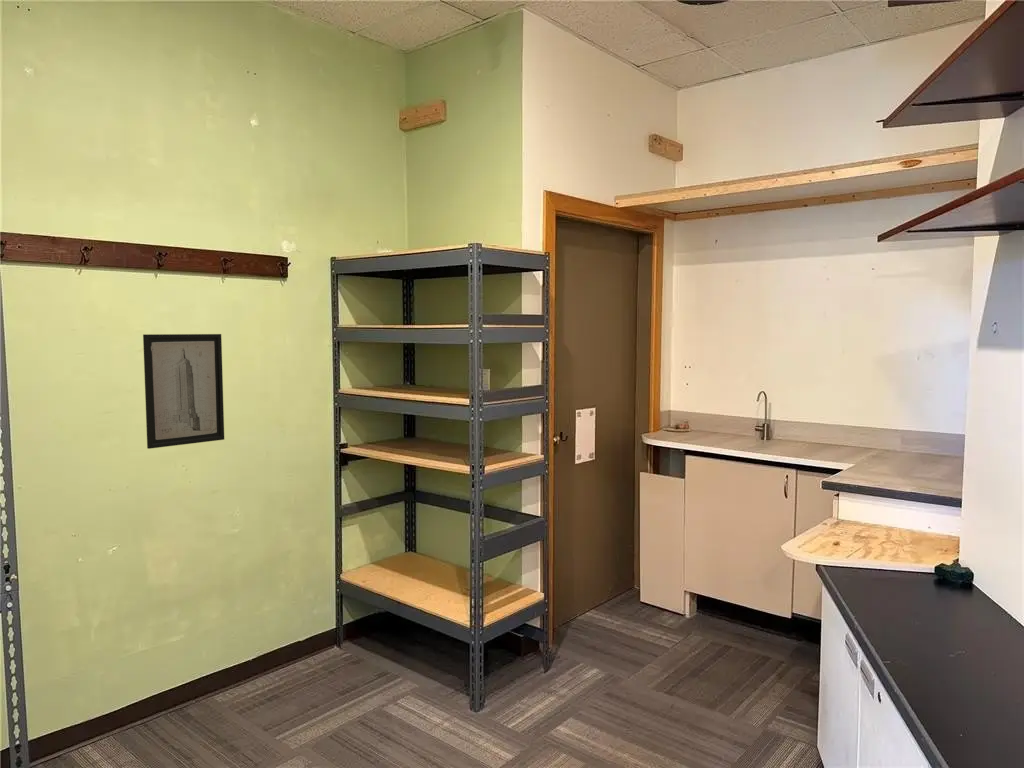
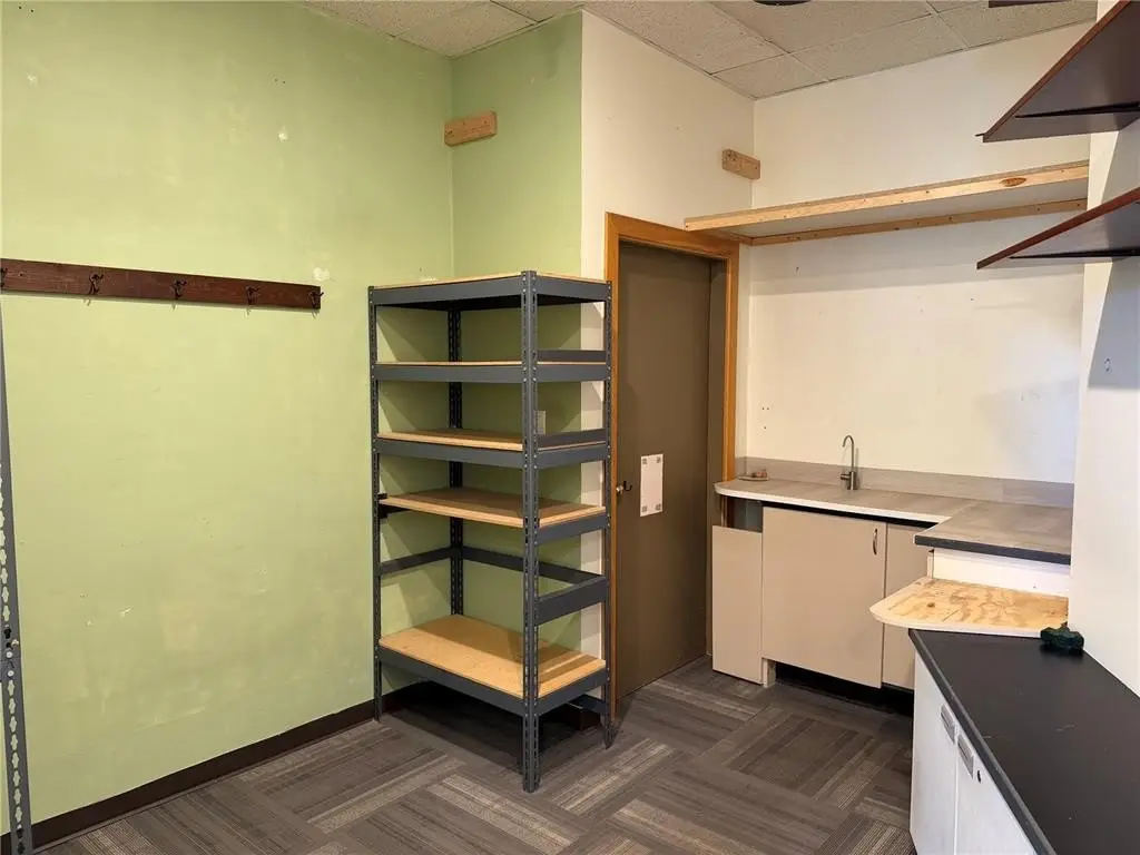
- wall art (185, 389)
